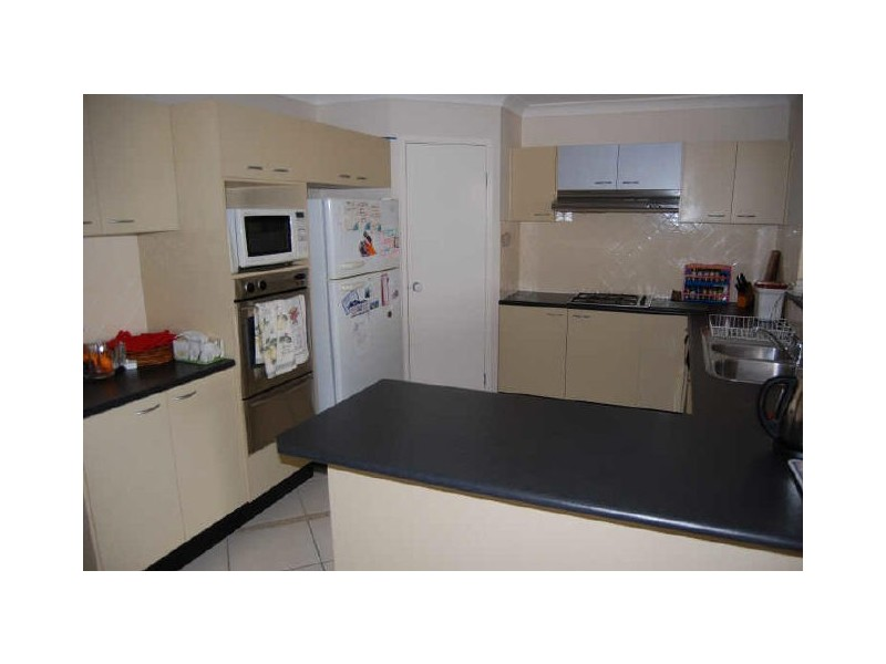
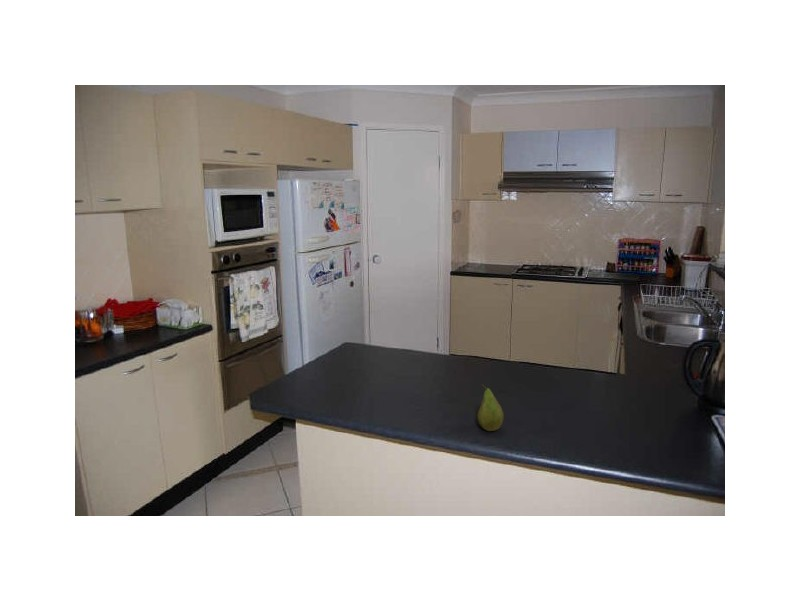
+ fruit (490, 406)
